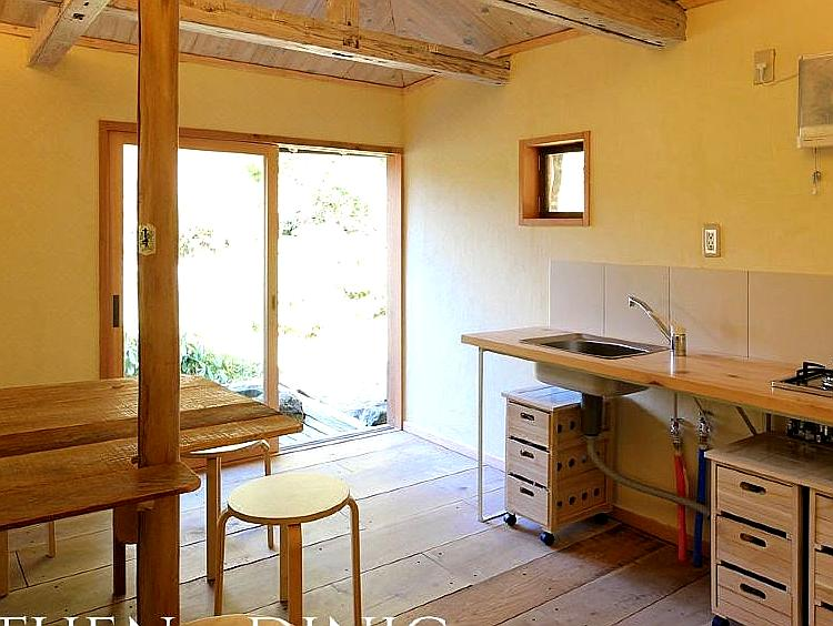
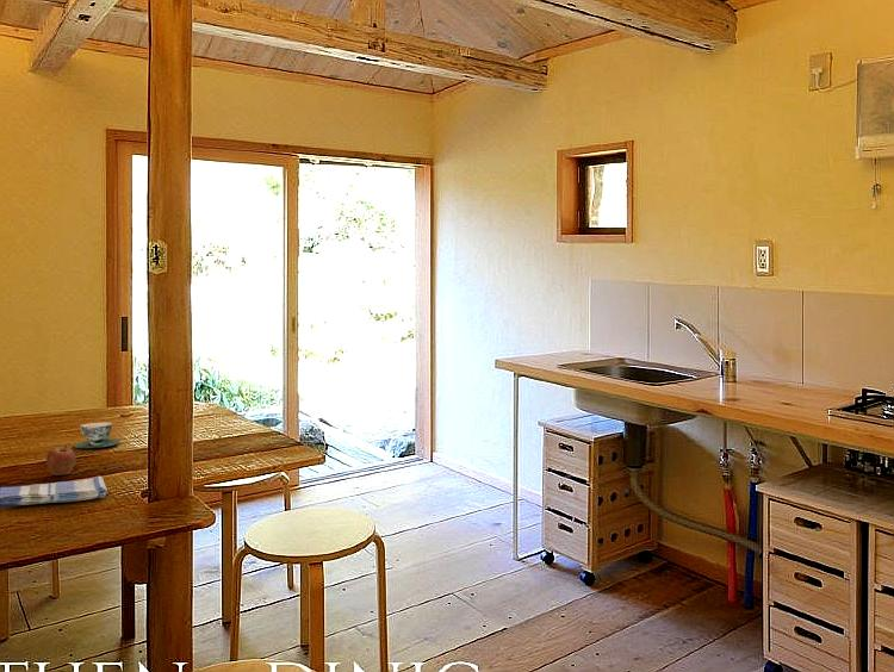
+ teacup (97, 434)
+ fruit (61, 459)
+ dish towel (52, 490)
